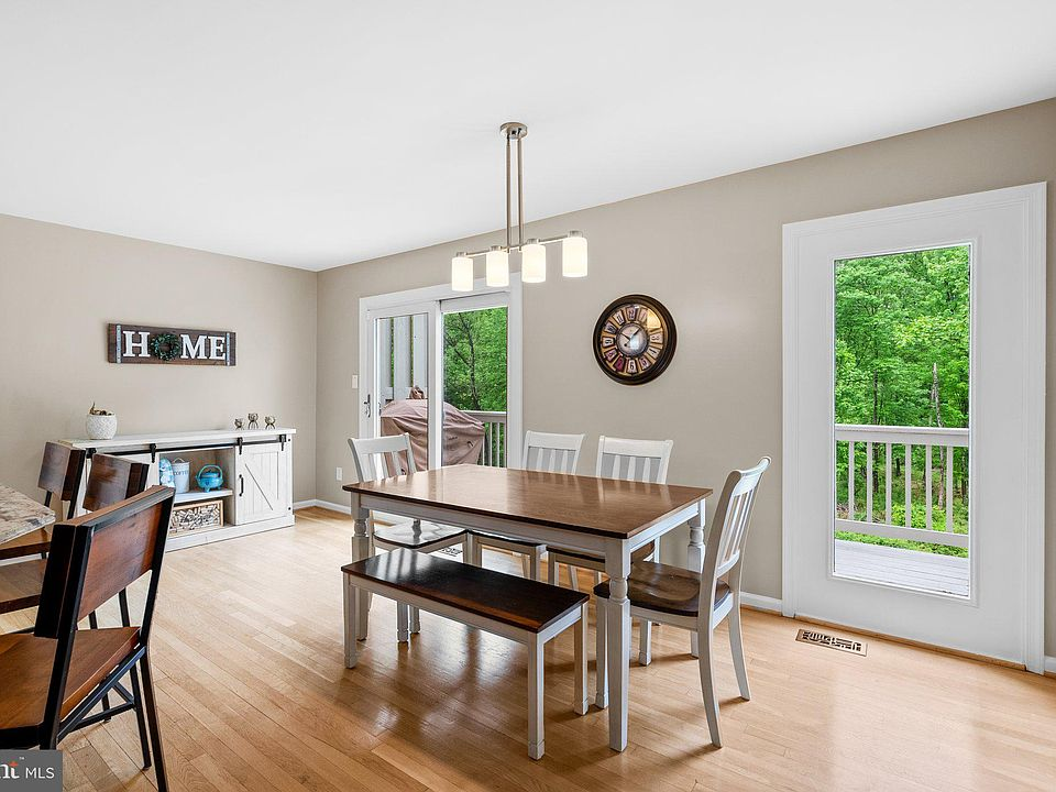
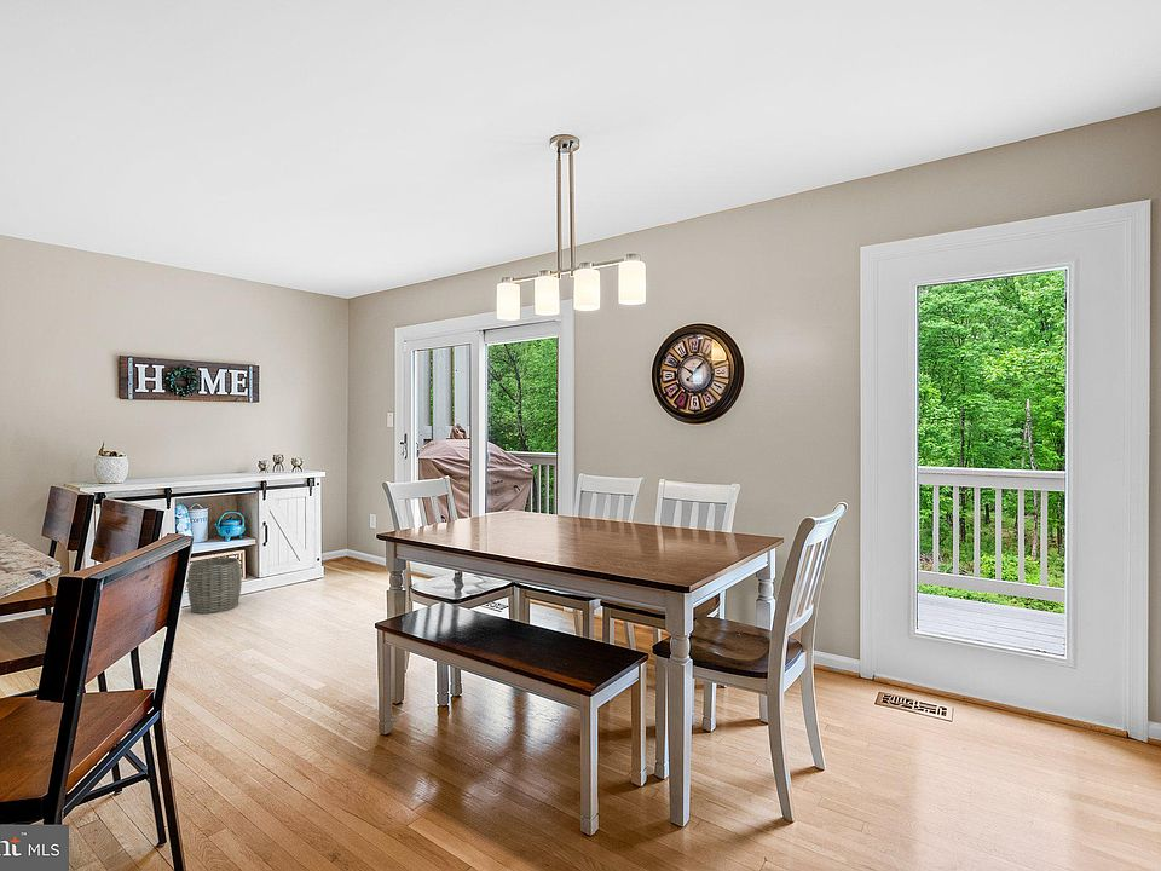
+ woven basket (214, 584)
